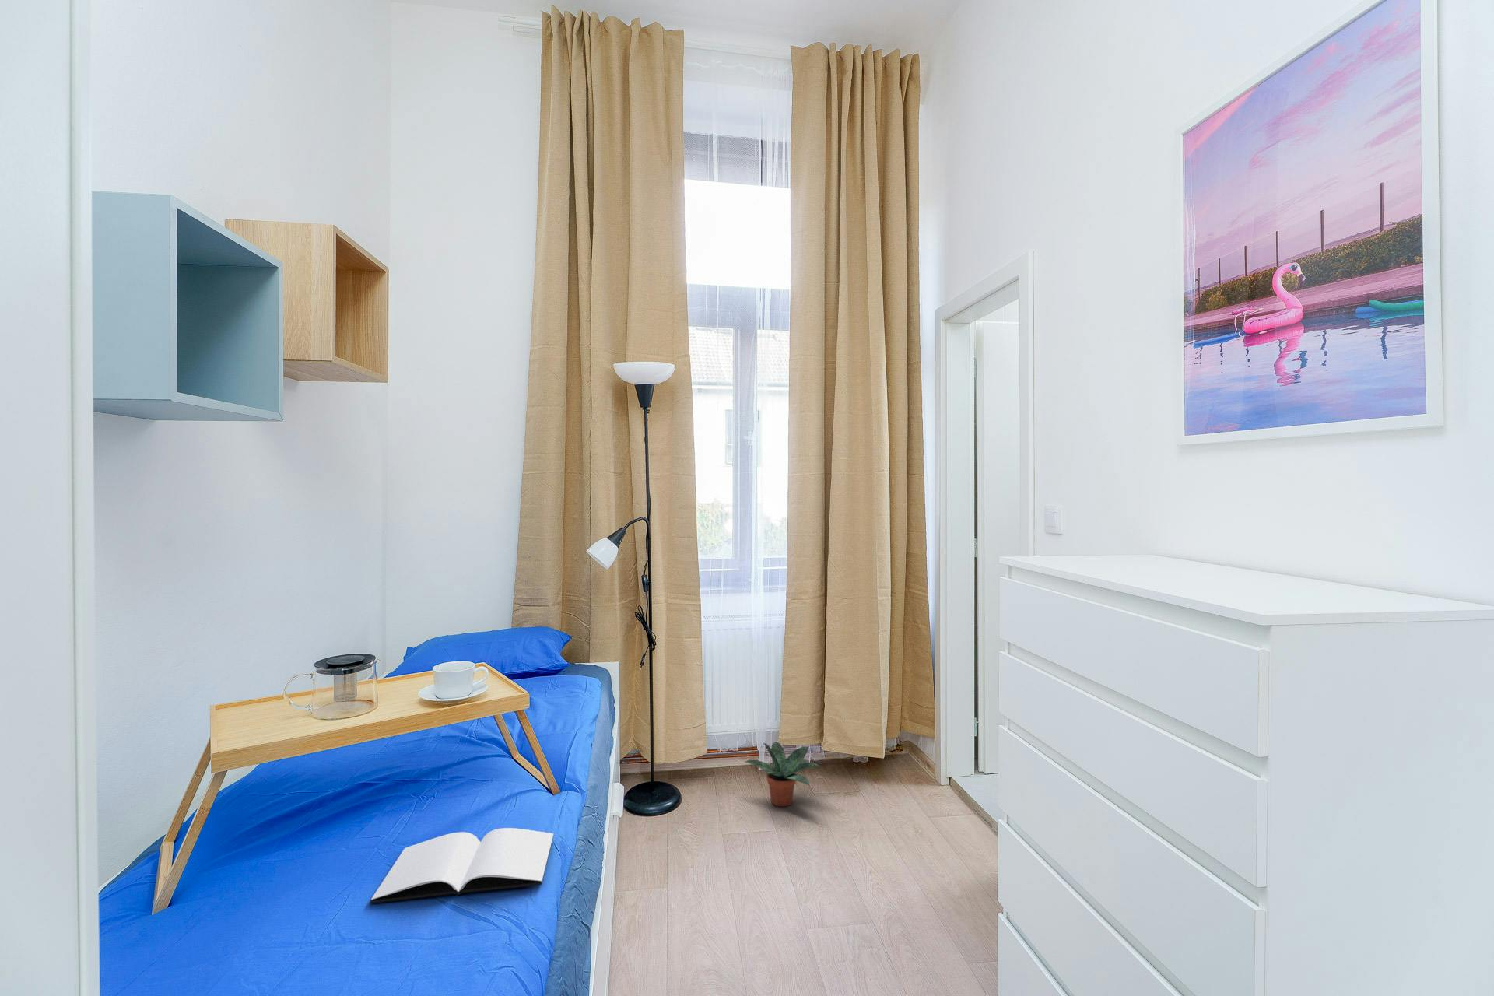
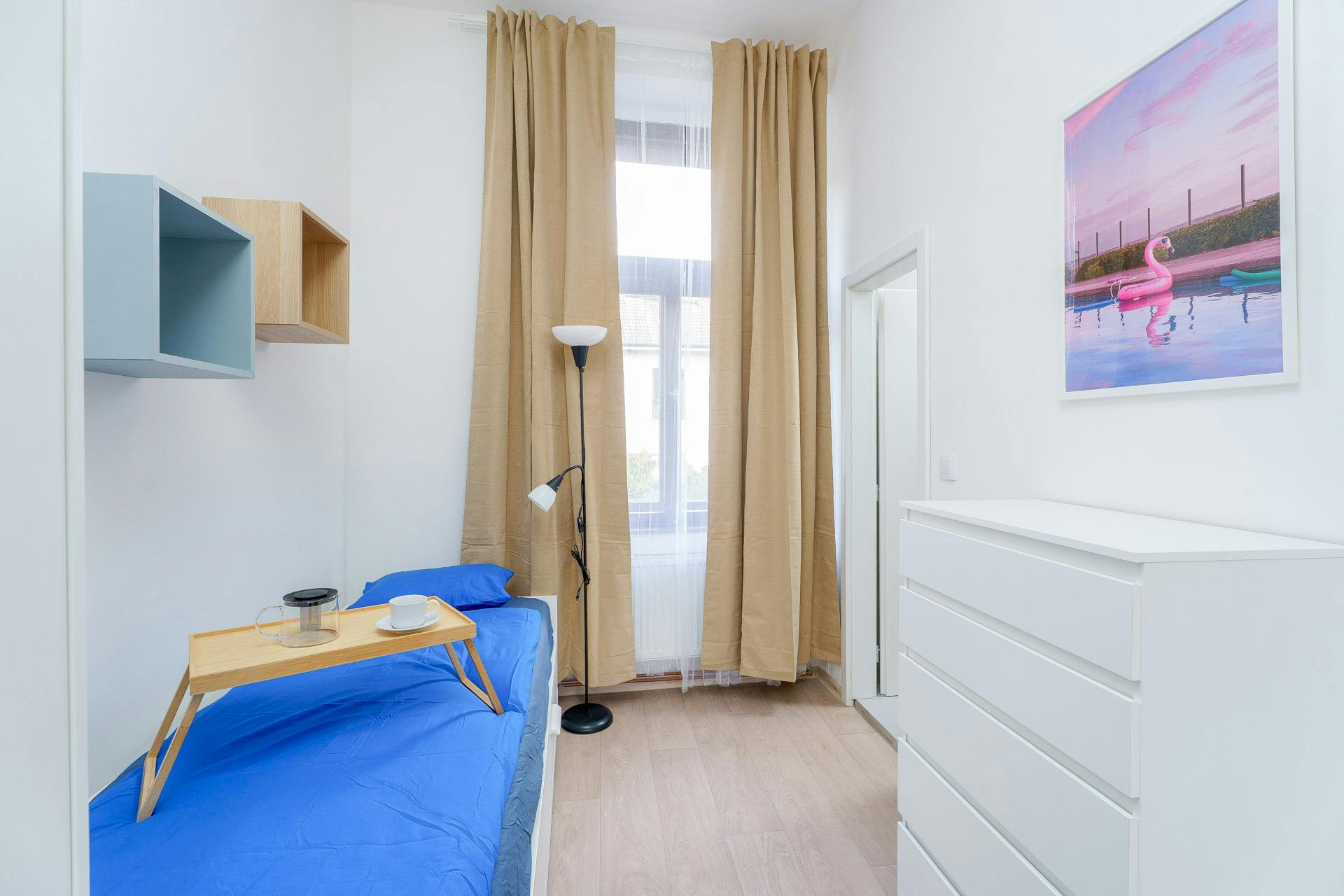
- book (469, 860)
- potted plant (783, 771)
